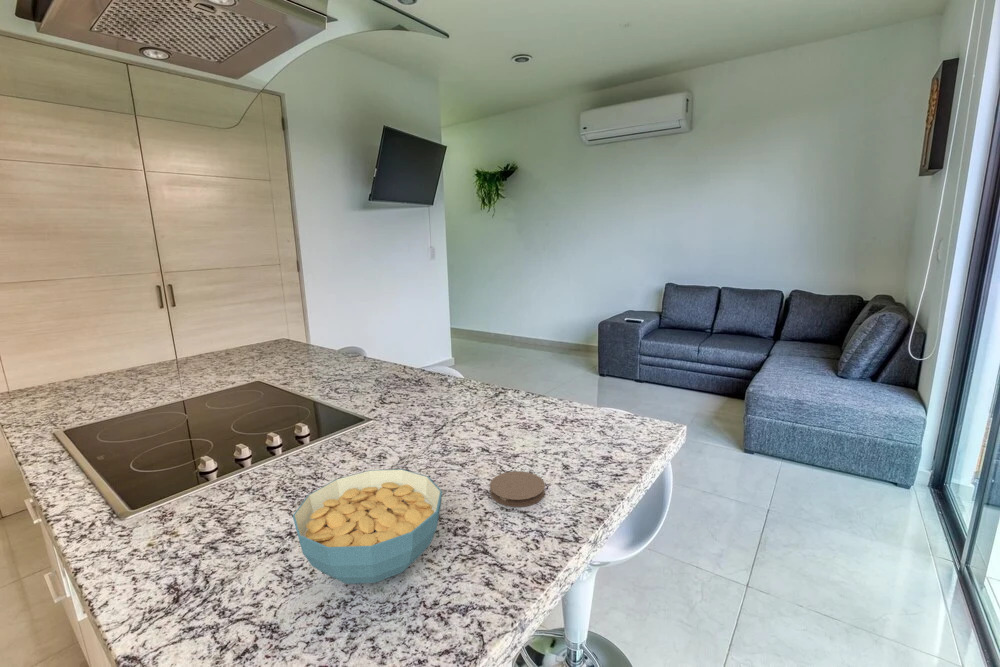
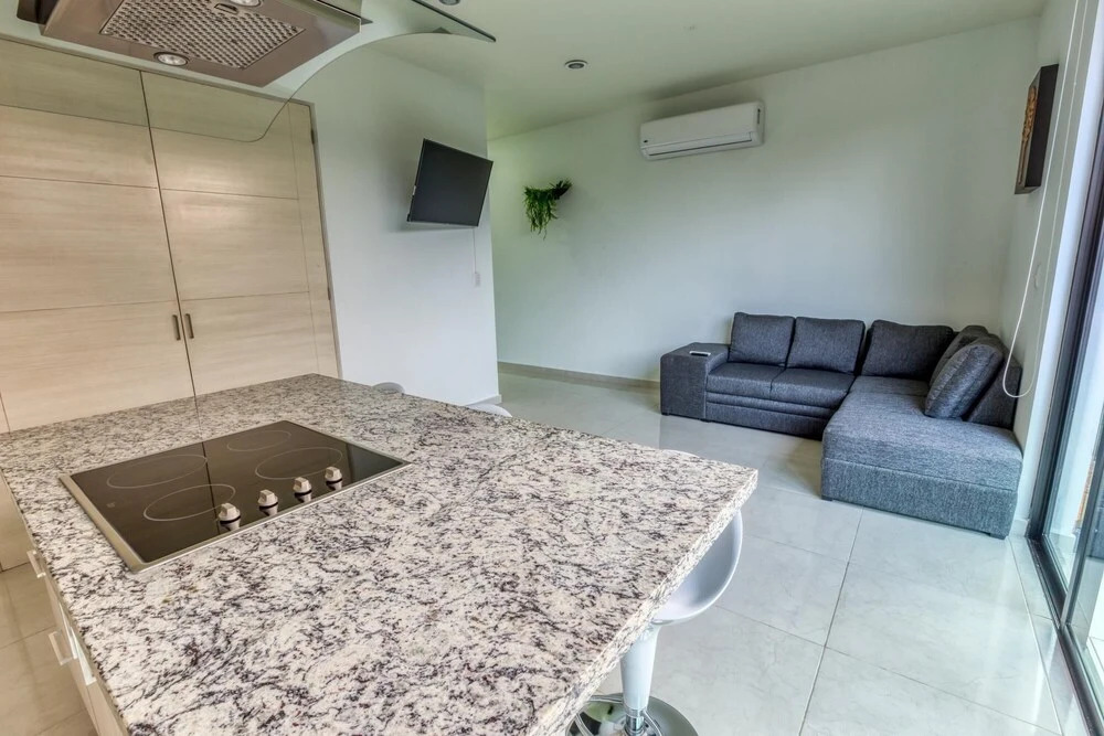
- coaster (517, 488)
- cereal bowl (372, 534)
